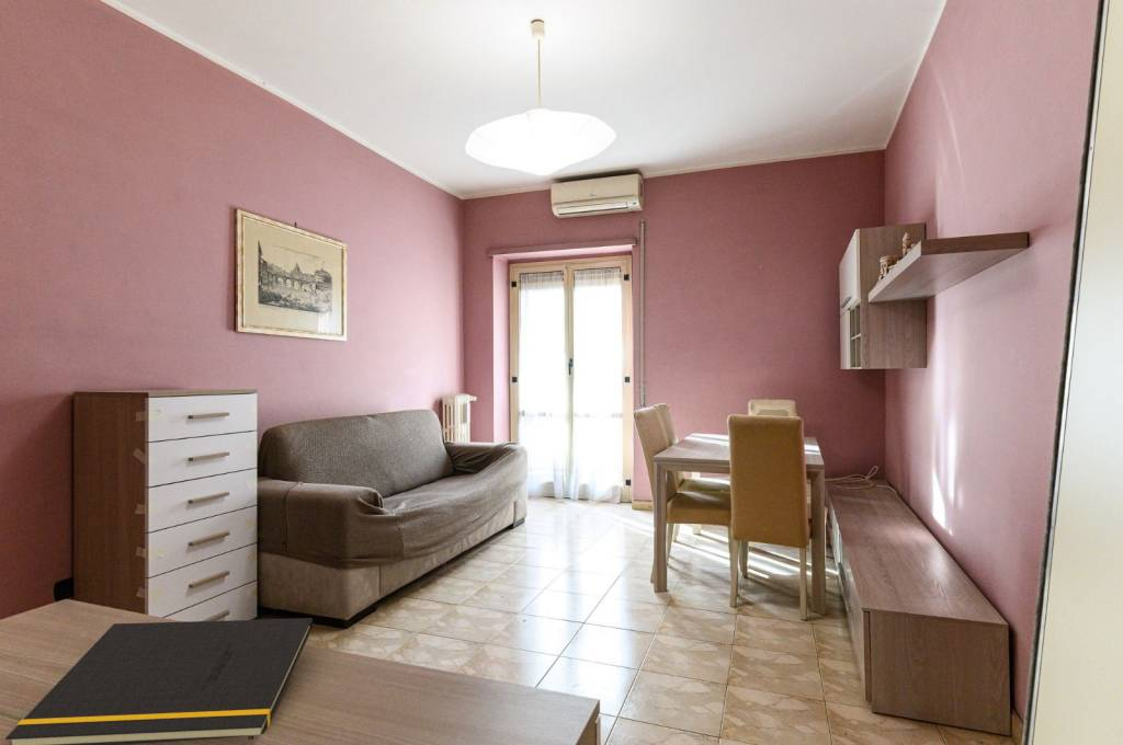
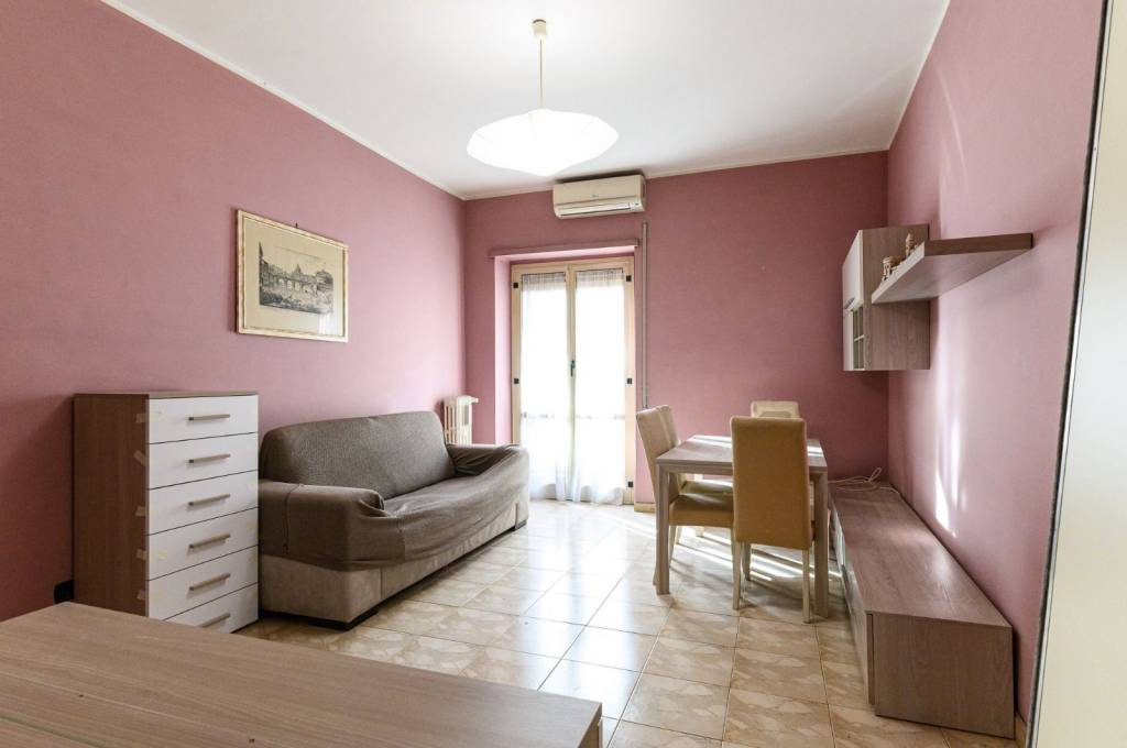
- notepad (181, 674)
